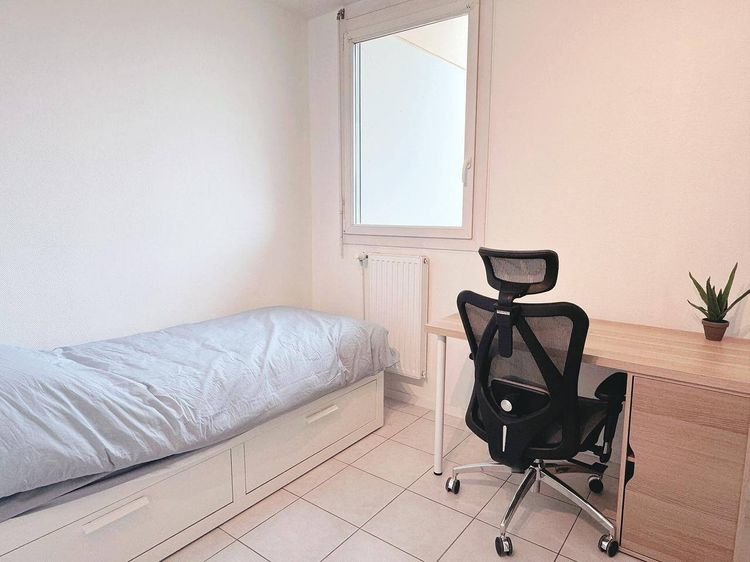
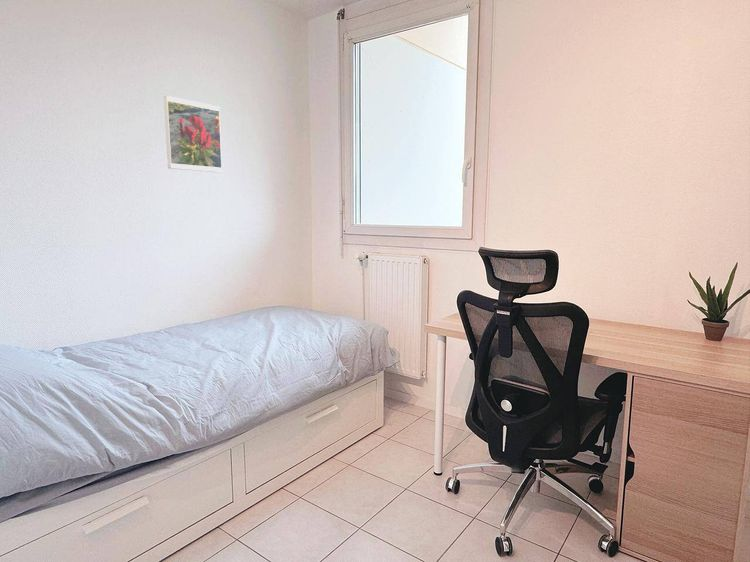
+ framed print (194, 136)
